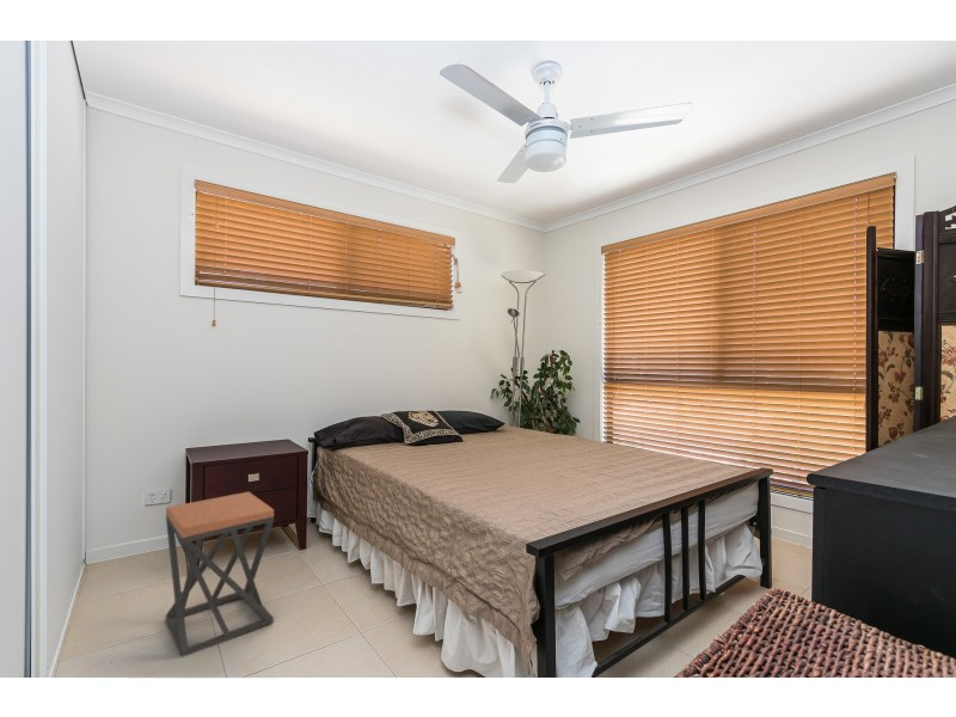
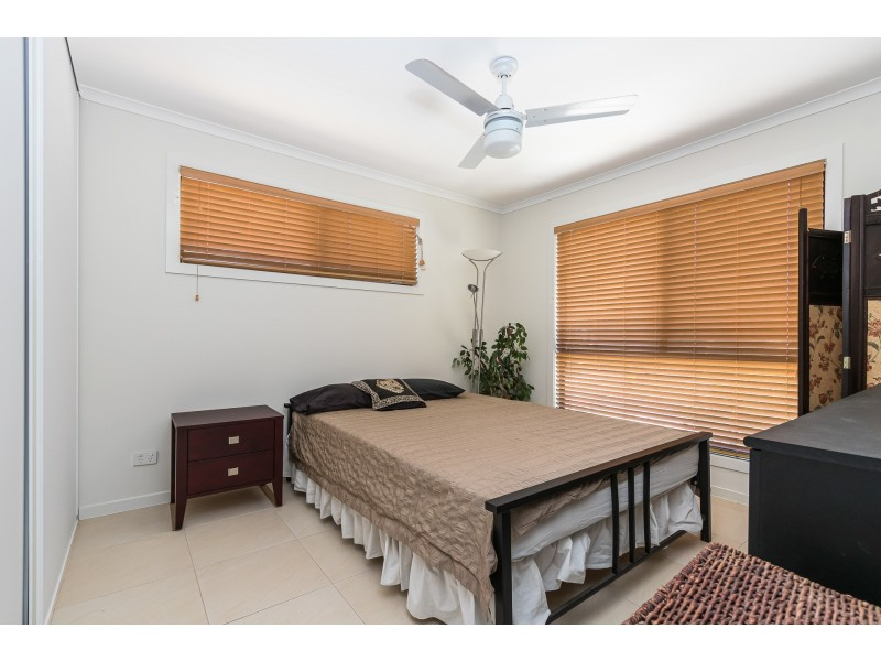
- stool (217, 566)
